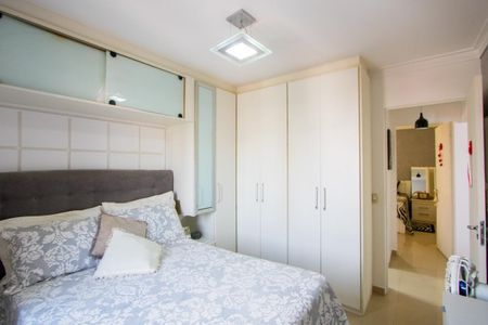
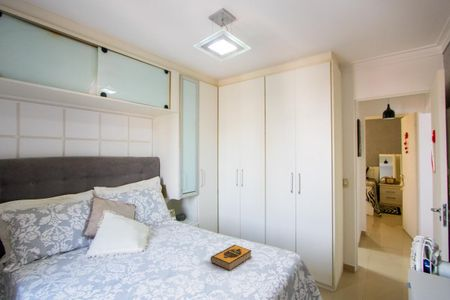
+ hardback book (231, 256)
